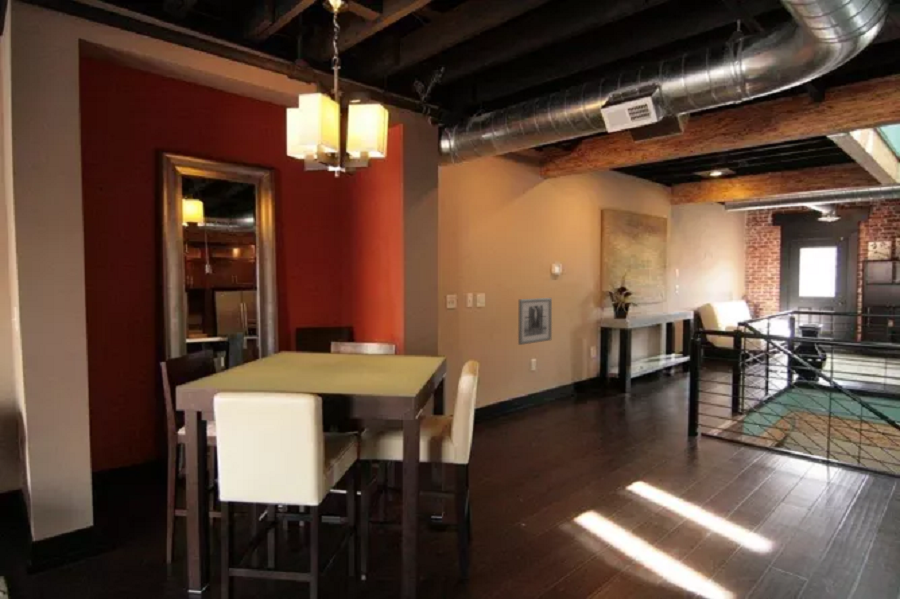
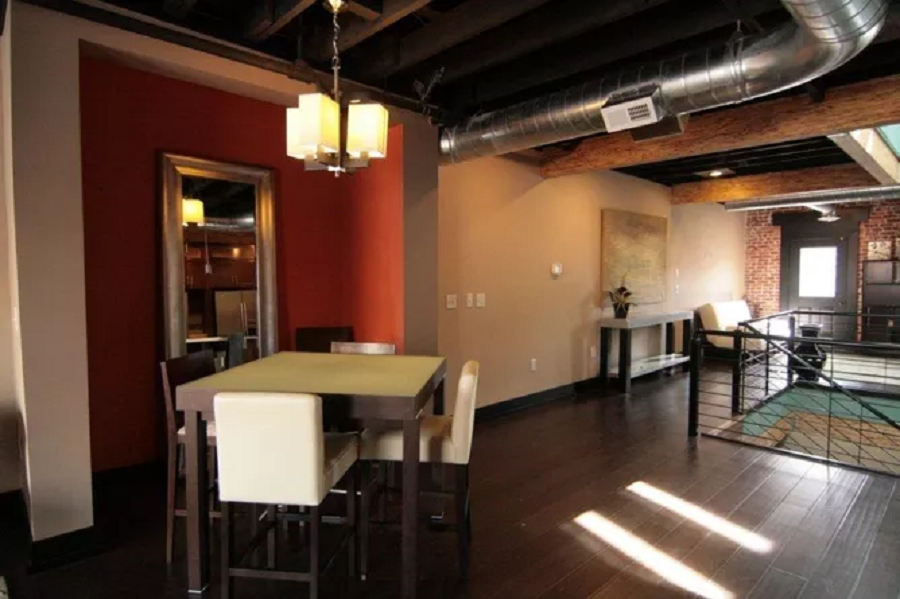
- wall art (535, 320)
